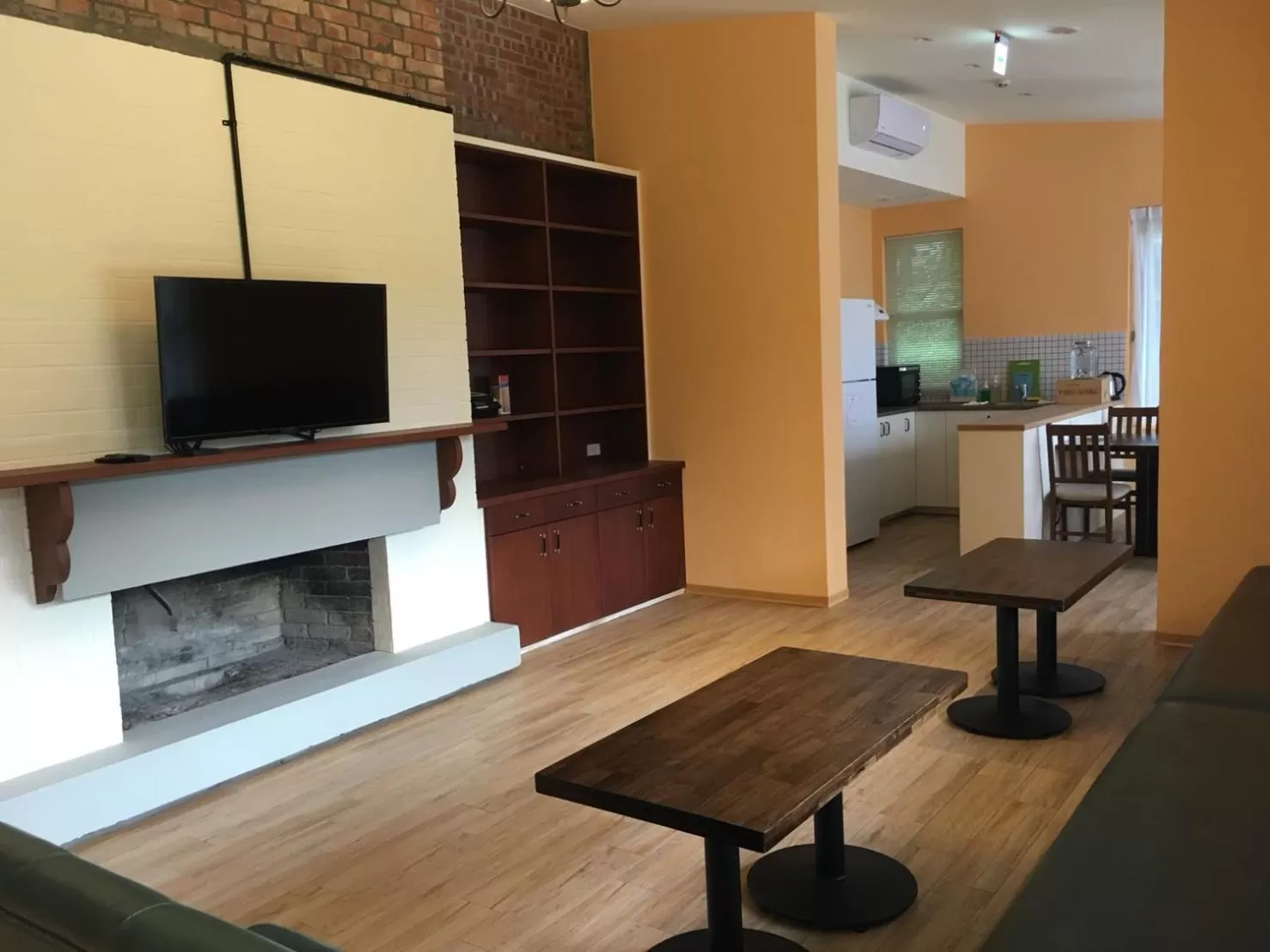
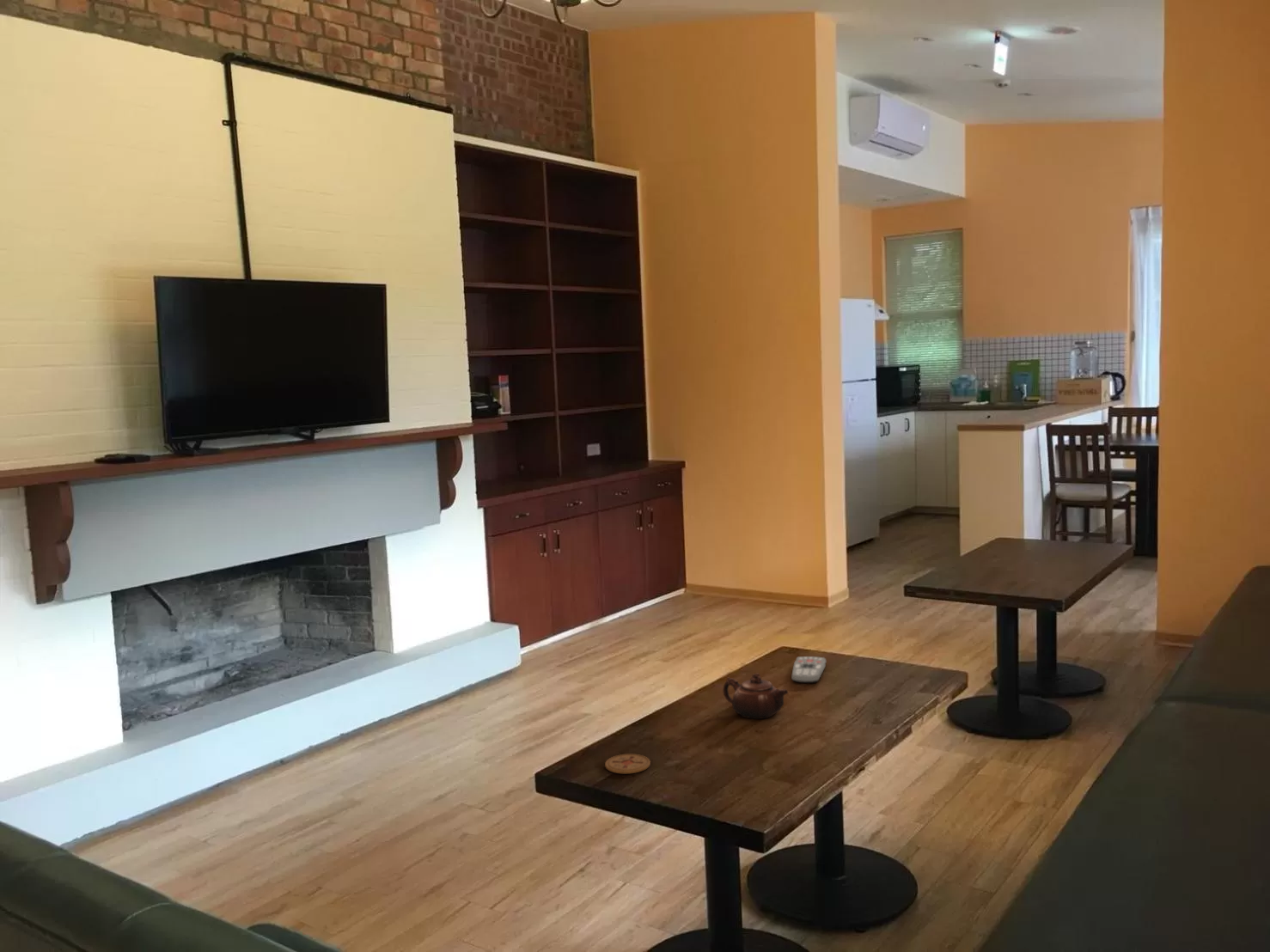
+ teapot (754, 693)
+ coaster (627, 763)
+ remote control (808, 669)
